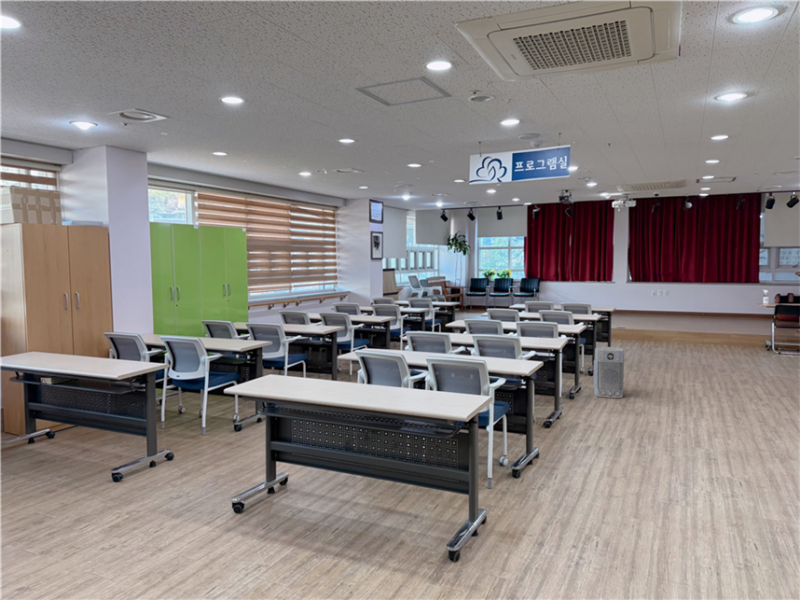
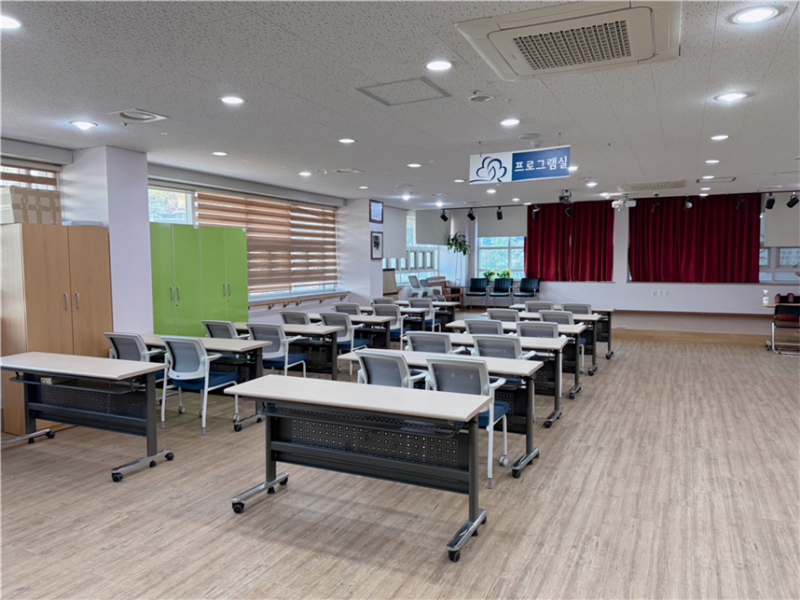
- air purifier (608, 371)
